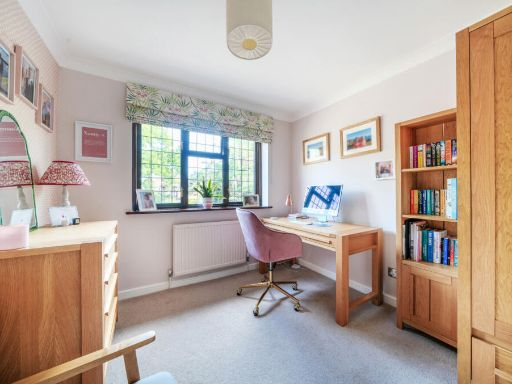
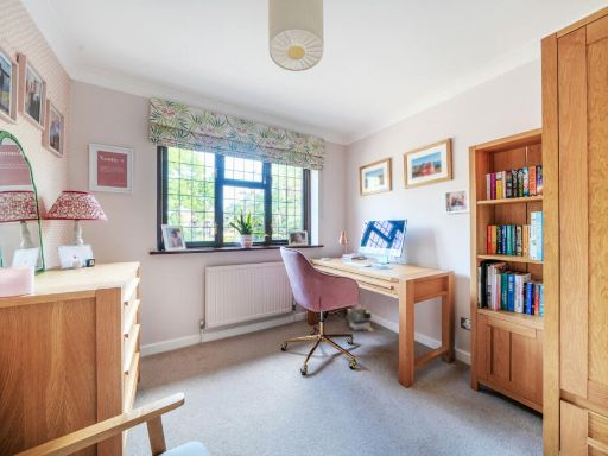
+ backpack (360, 315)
